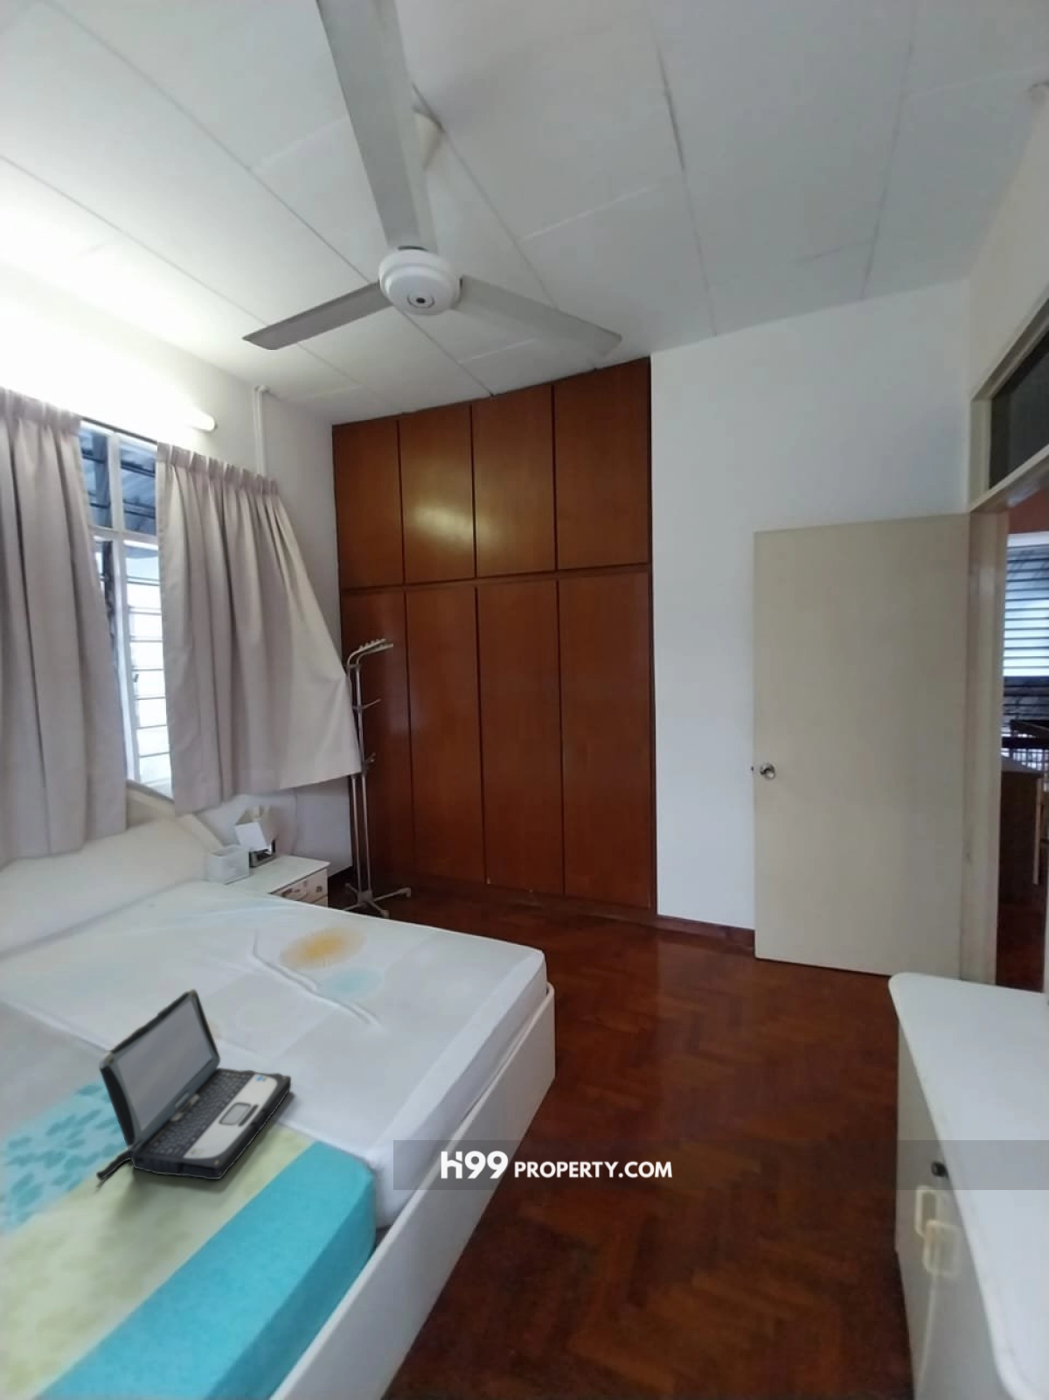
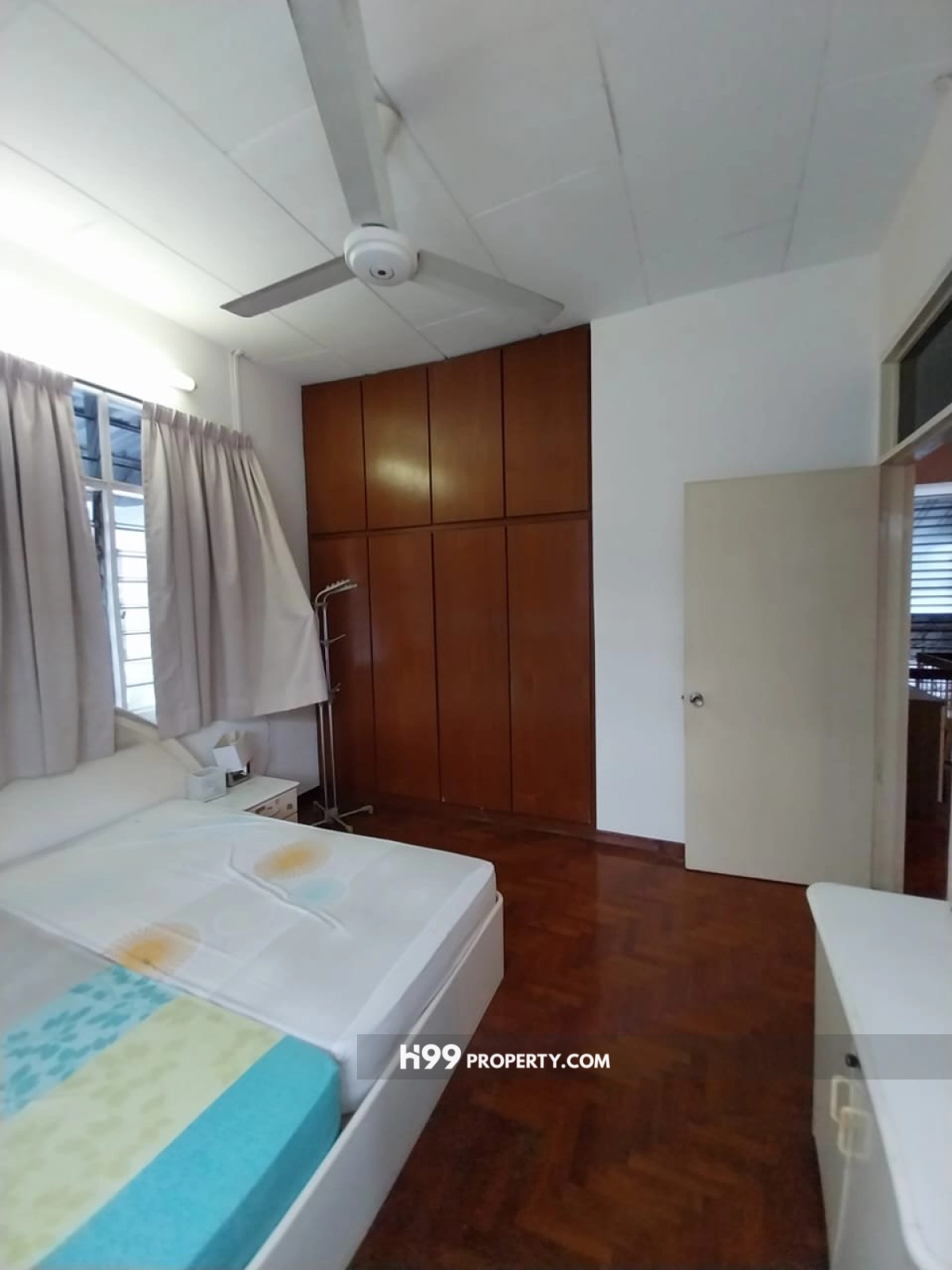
- laptop (198, 1076)
